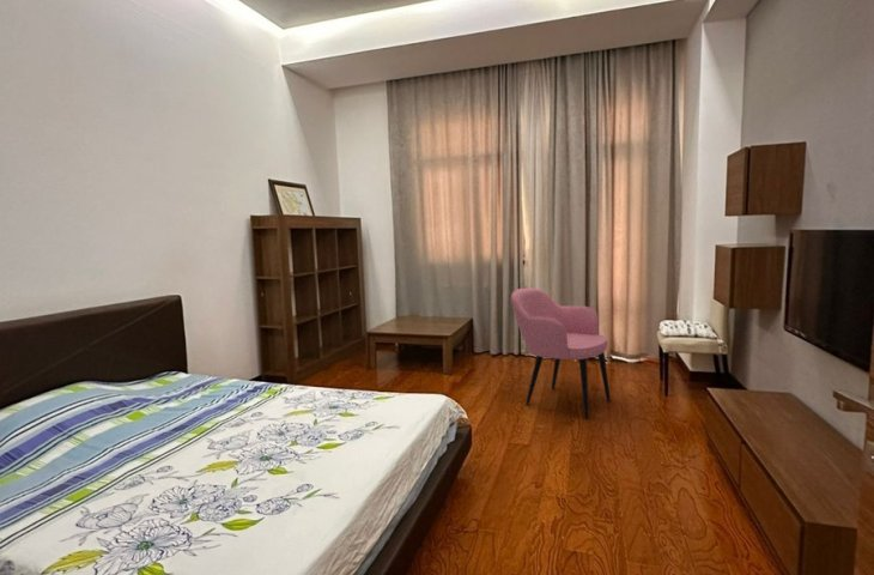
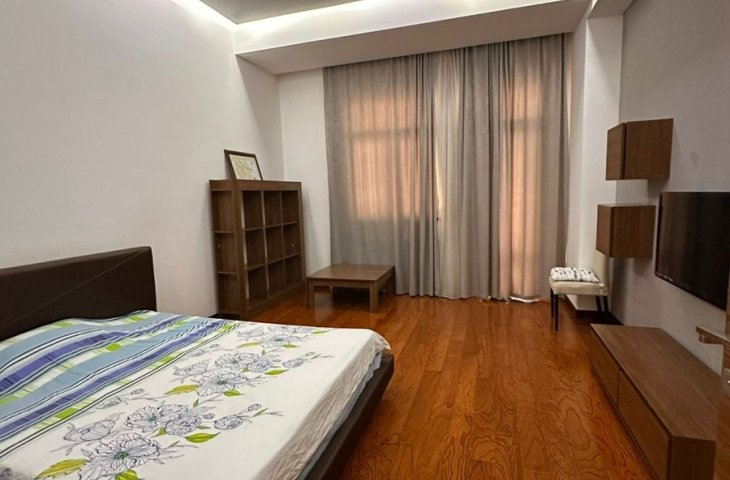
- armchair (560, 346)
